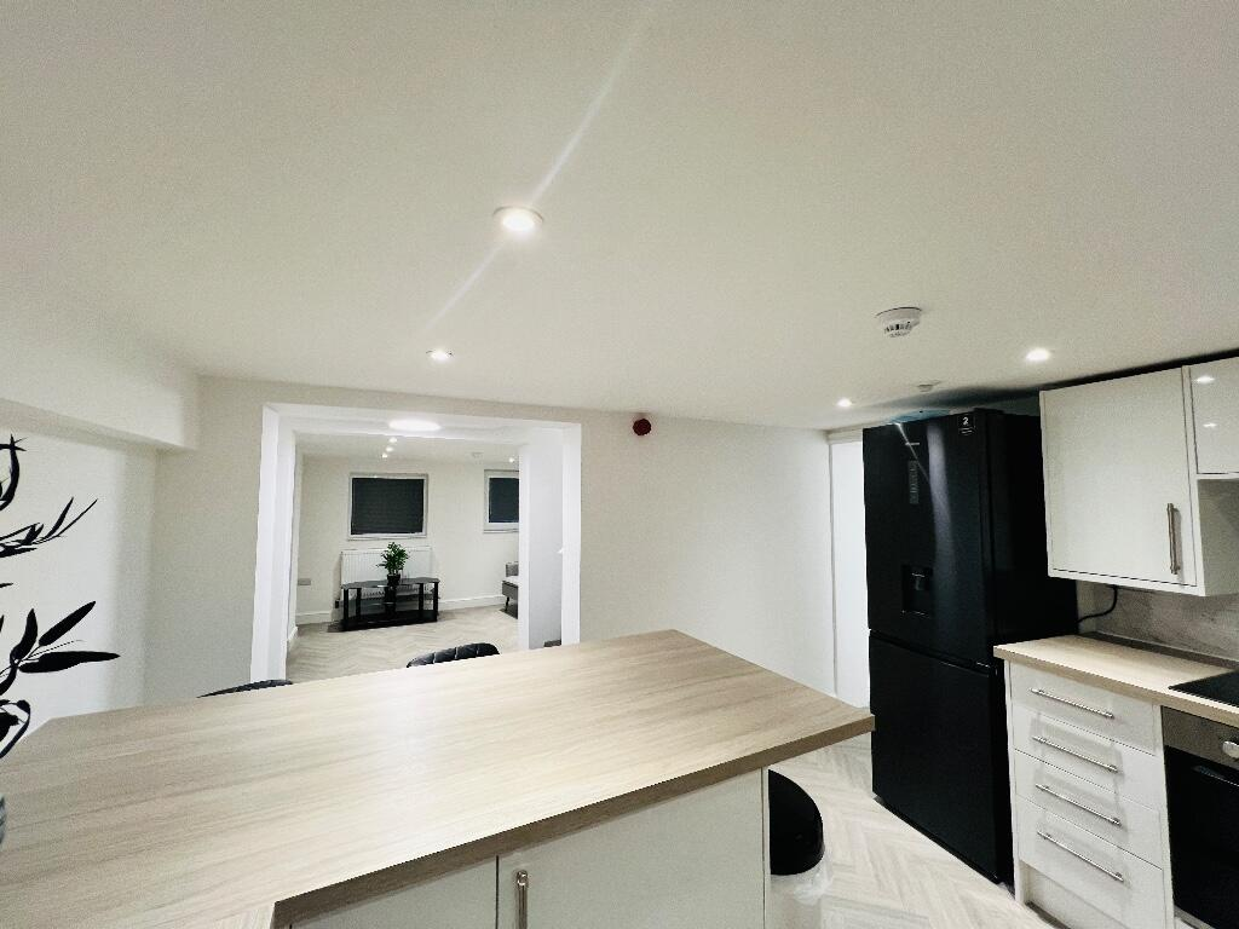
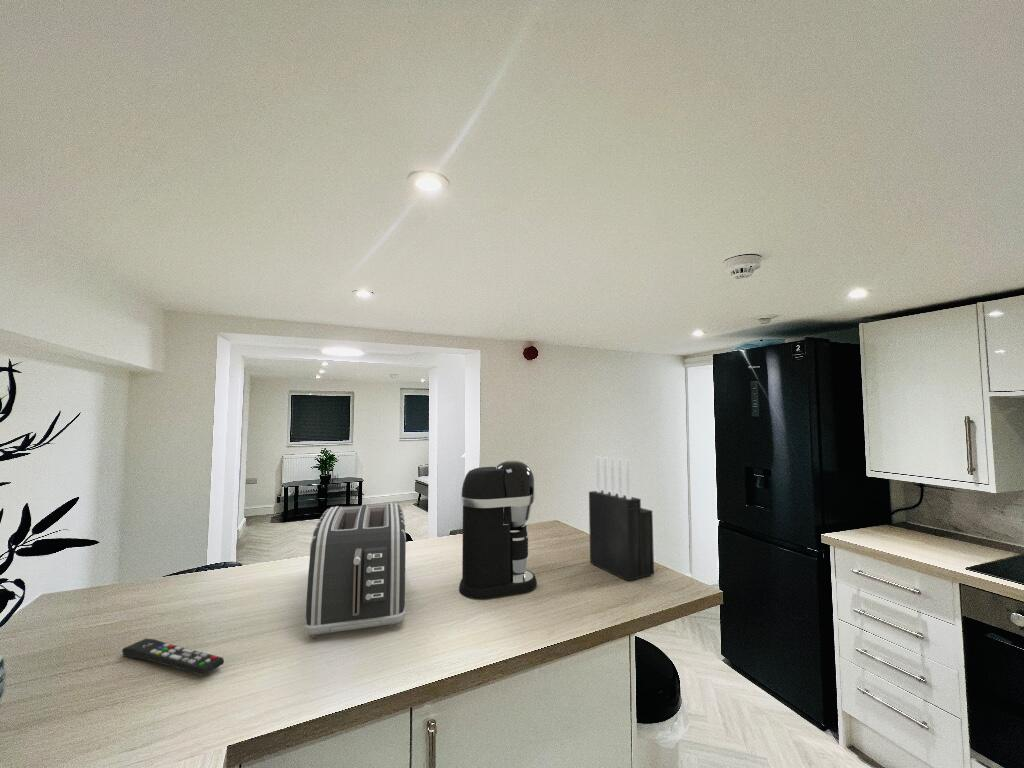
+ coffee maker (498, 523)
+ knife block (622, 512)
+ toaster (361, 554)
+ remote control (171, 656)
